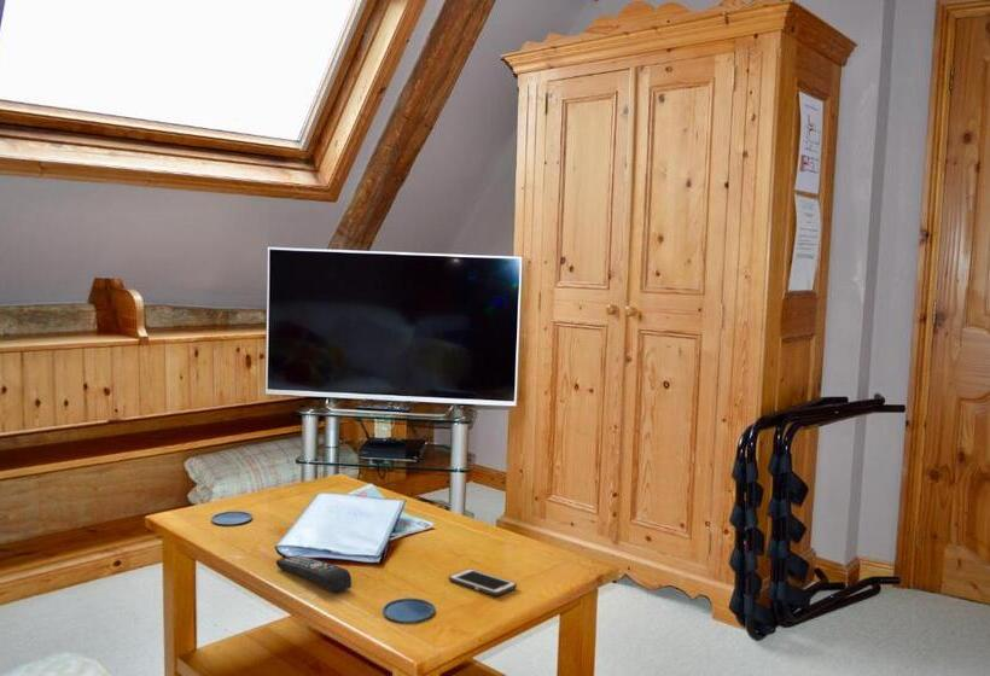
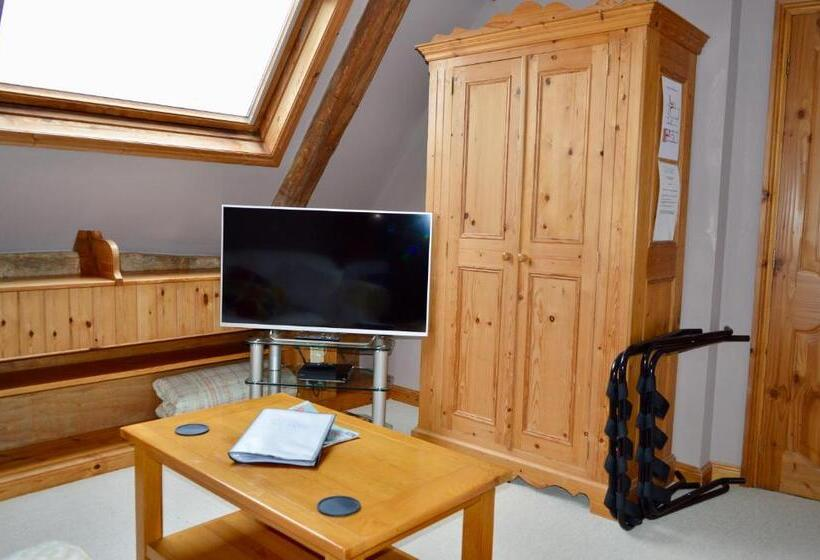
- cell phone (482, 582)
- remote control (313, 570)
